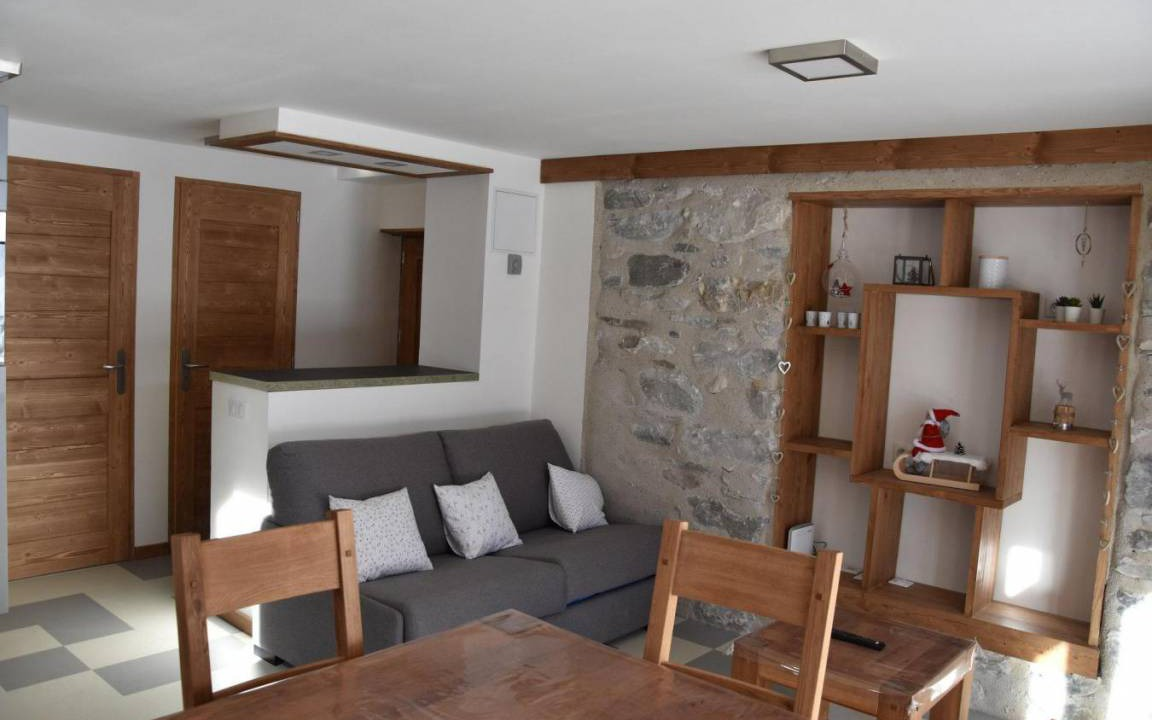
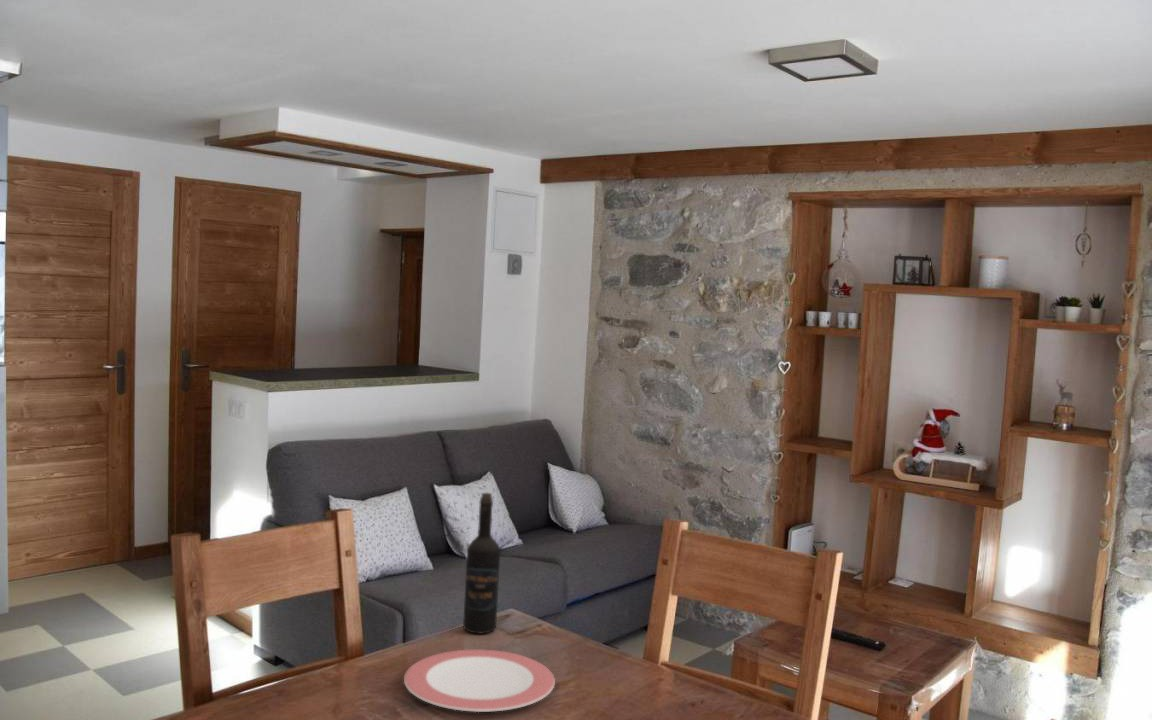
+ plate (479, 681)
+ wine bottle (483, 561)
